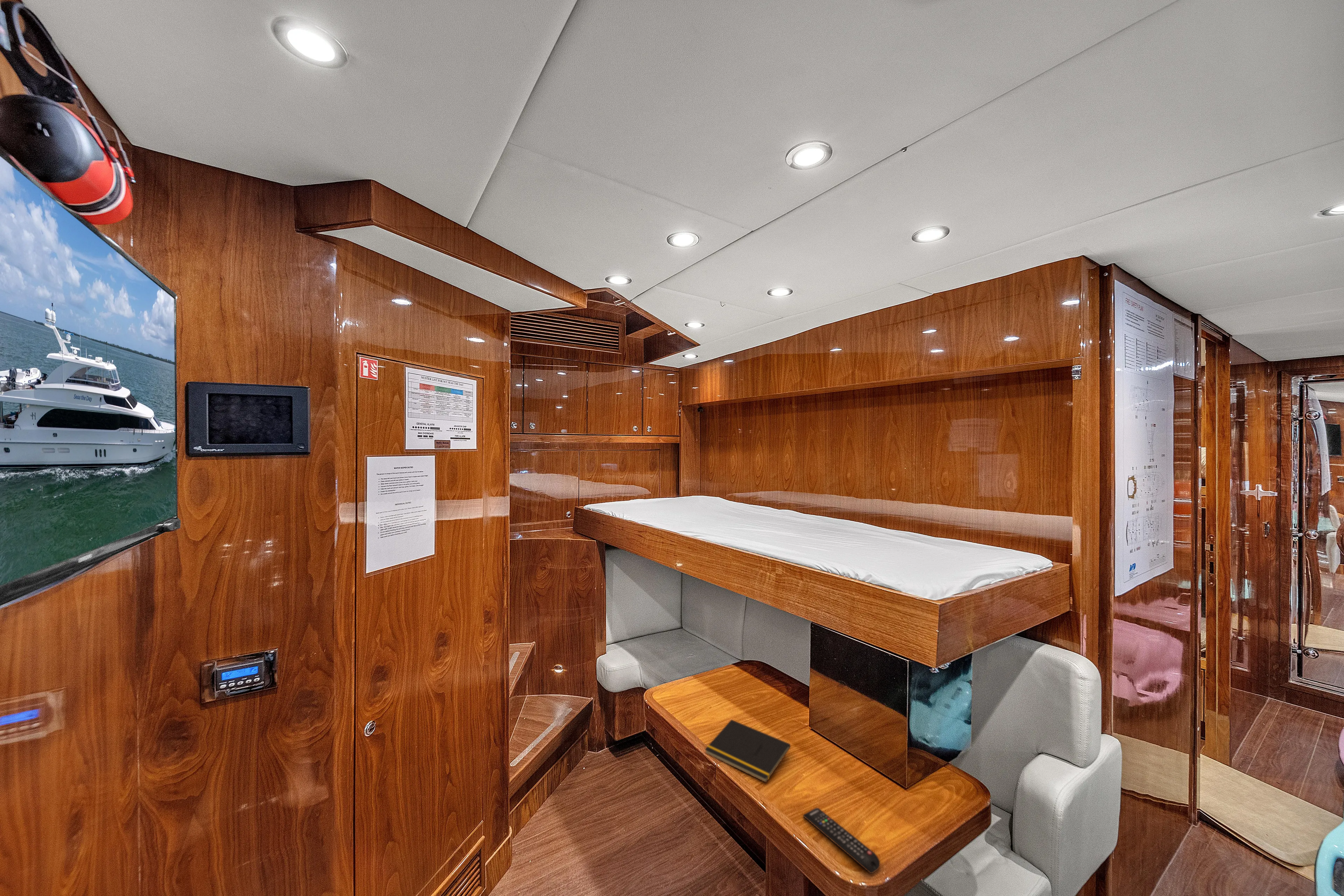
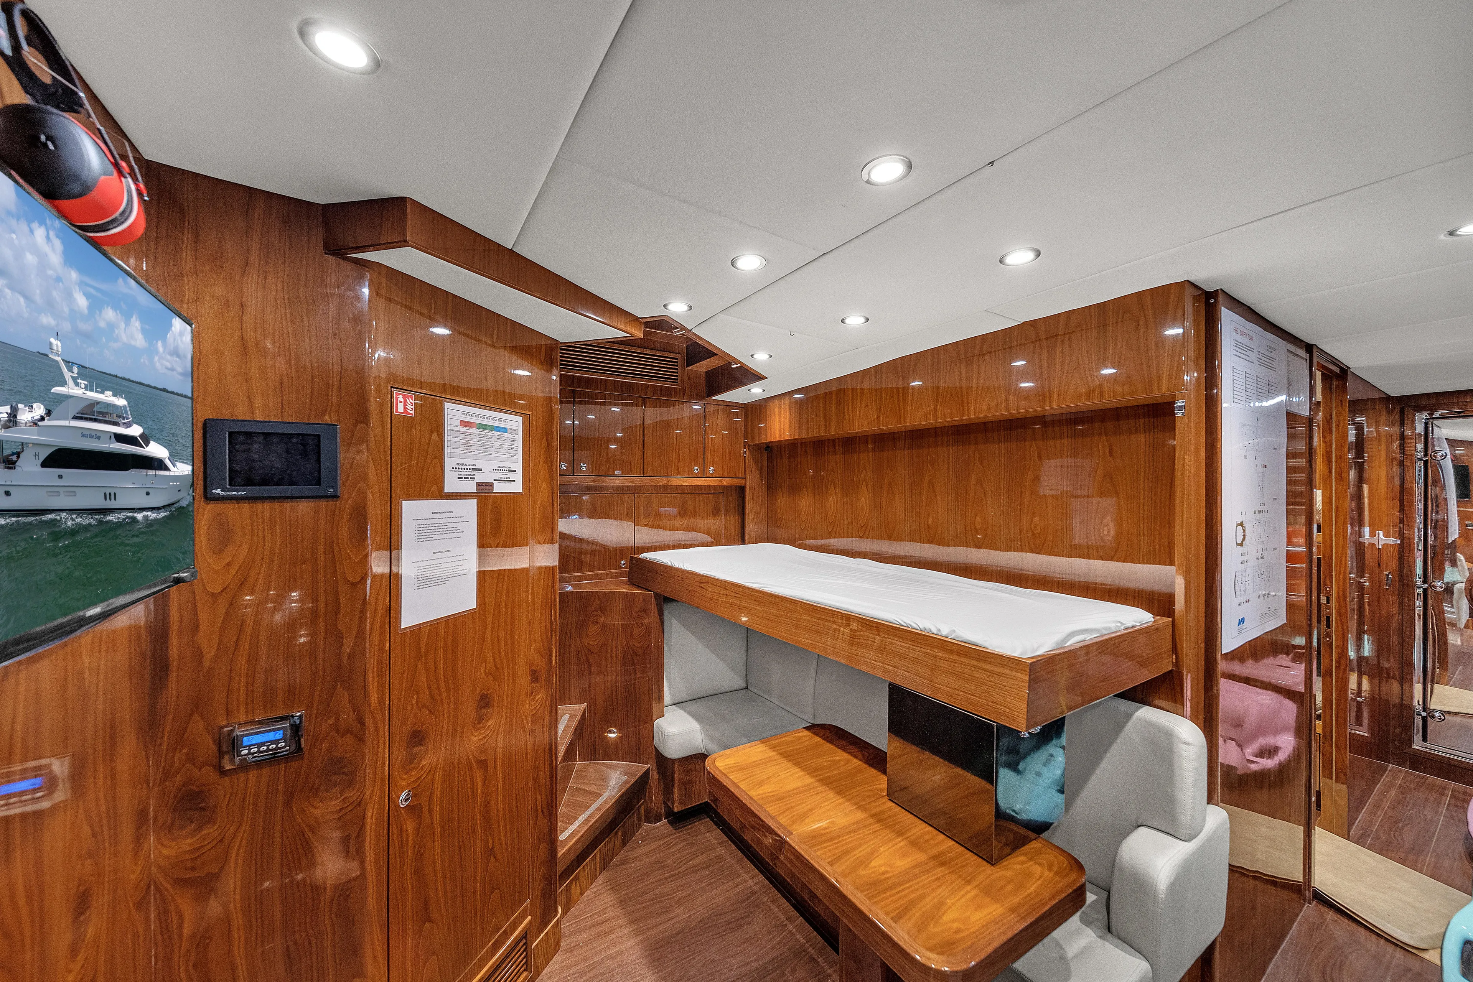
- notepad (747, 748)
- remote control (839, 837)
